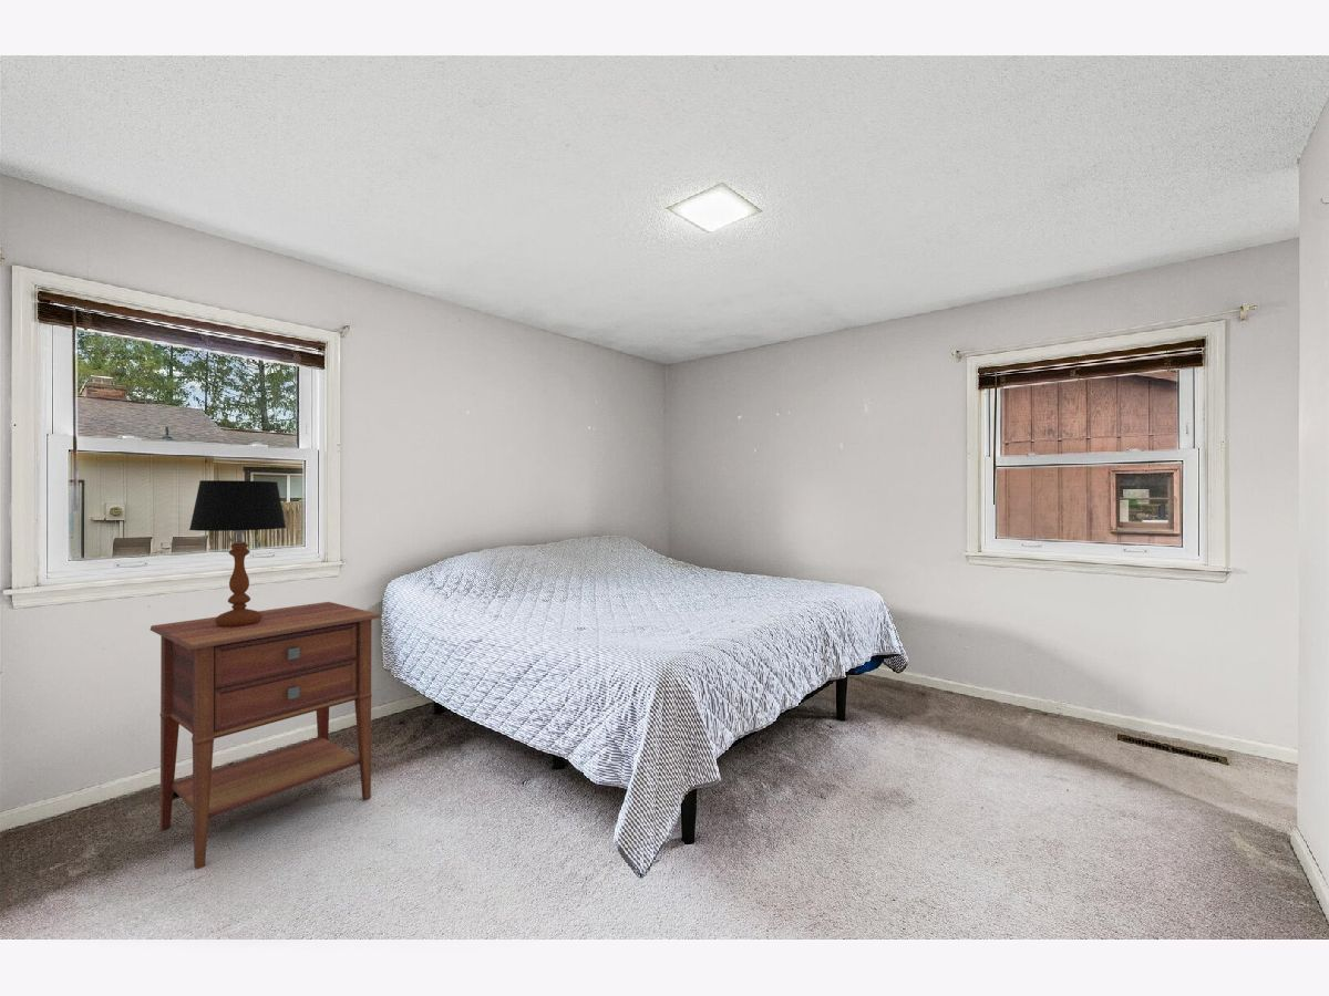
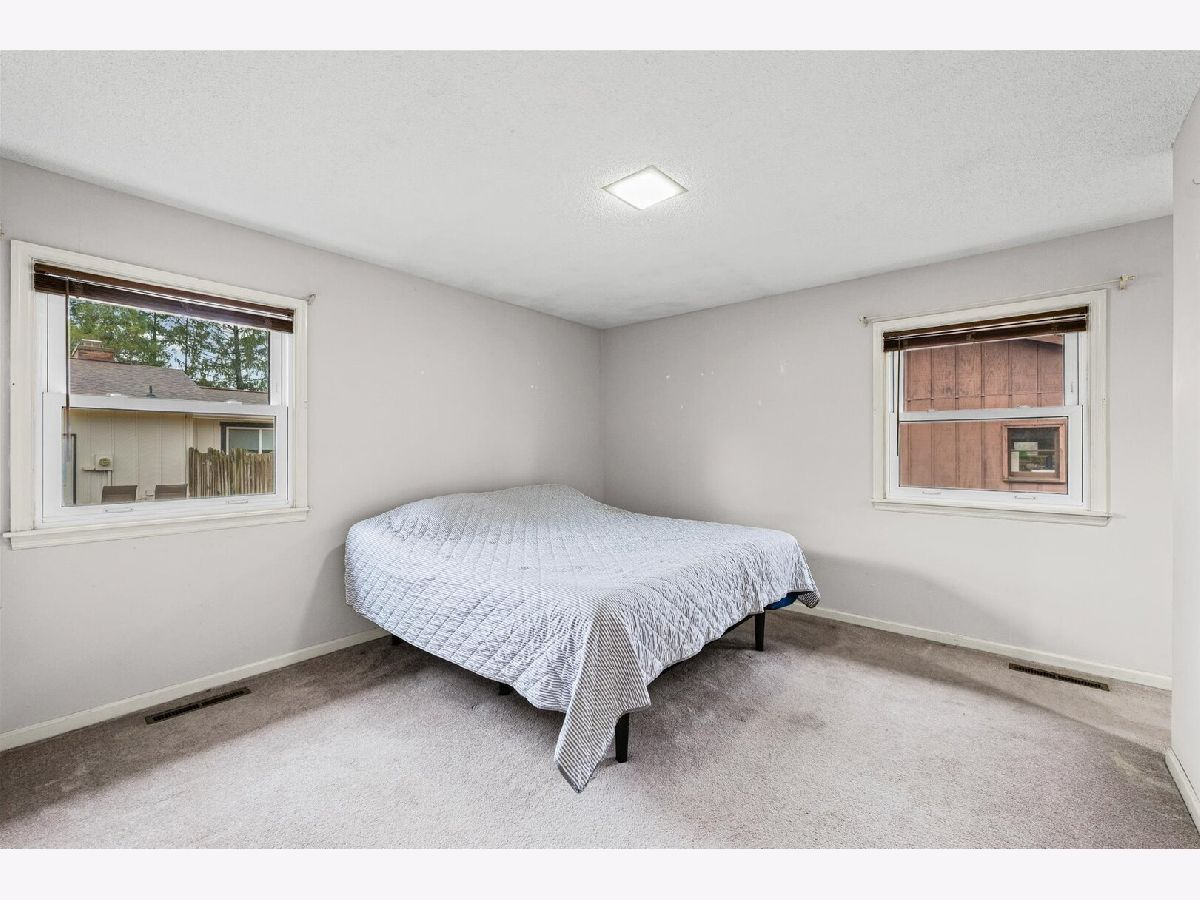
- table lamp (239, 551)
- nightstand (270, 715)
